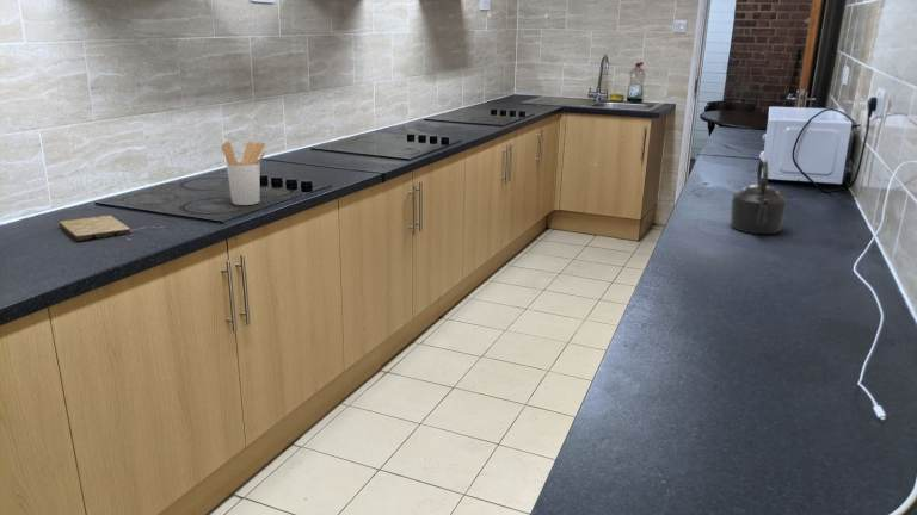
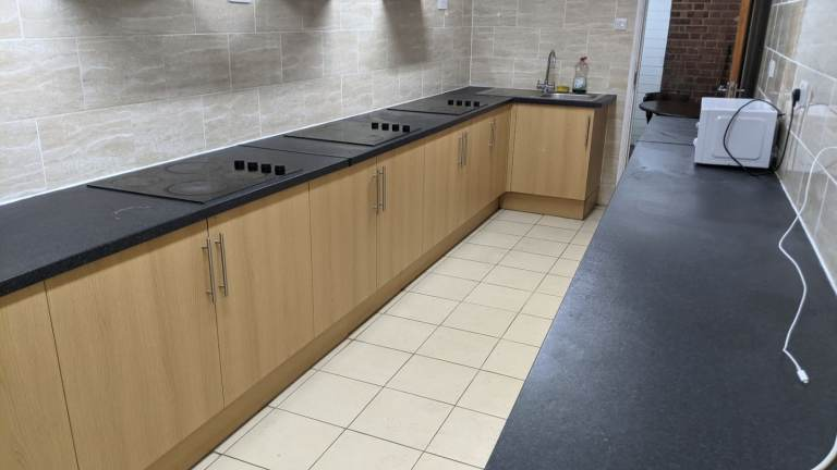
- cutting board (94, 227)
- kettle (761, 197)
- utensil holder (247, 170)
